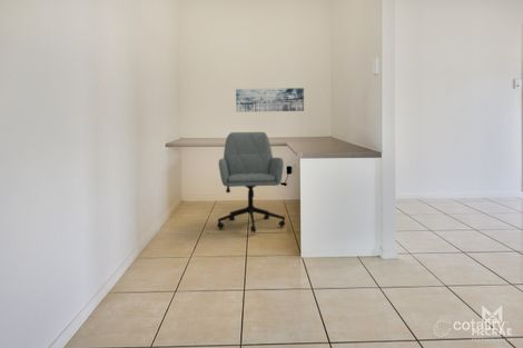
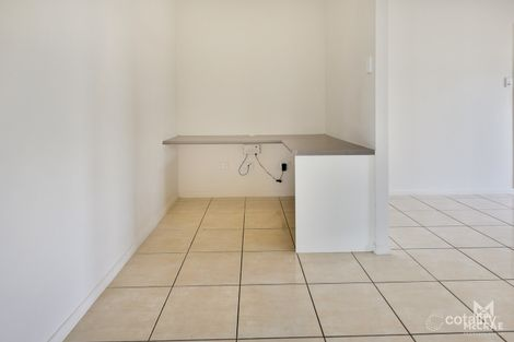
- wall art (269, 100)
- office chair (249, 178)
